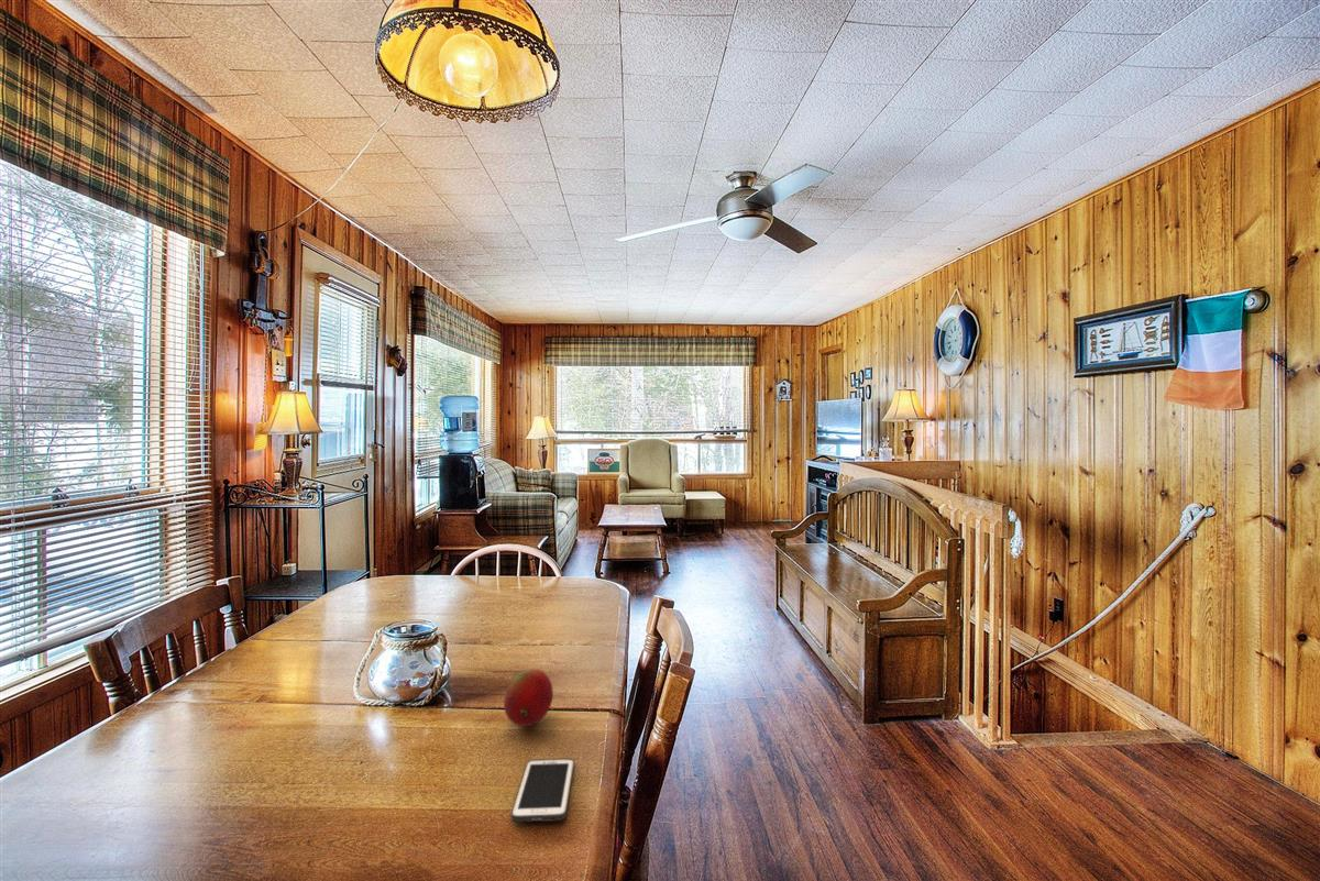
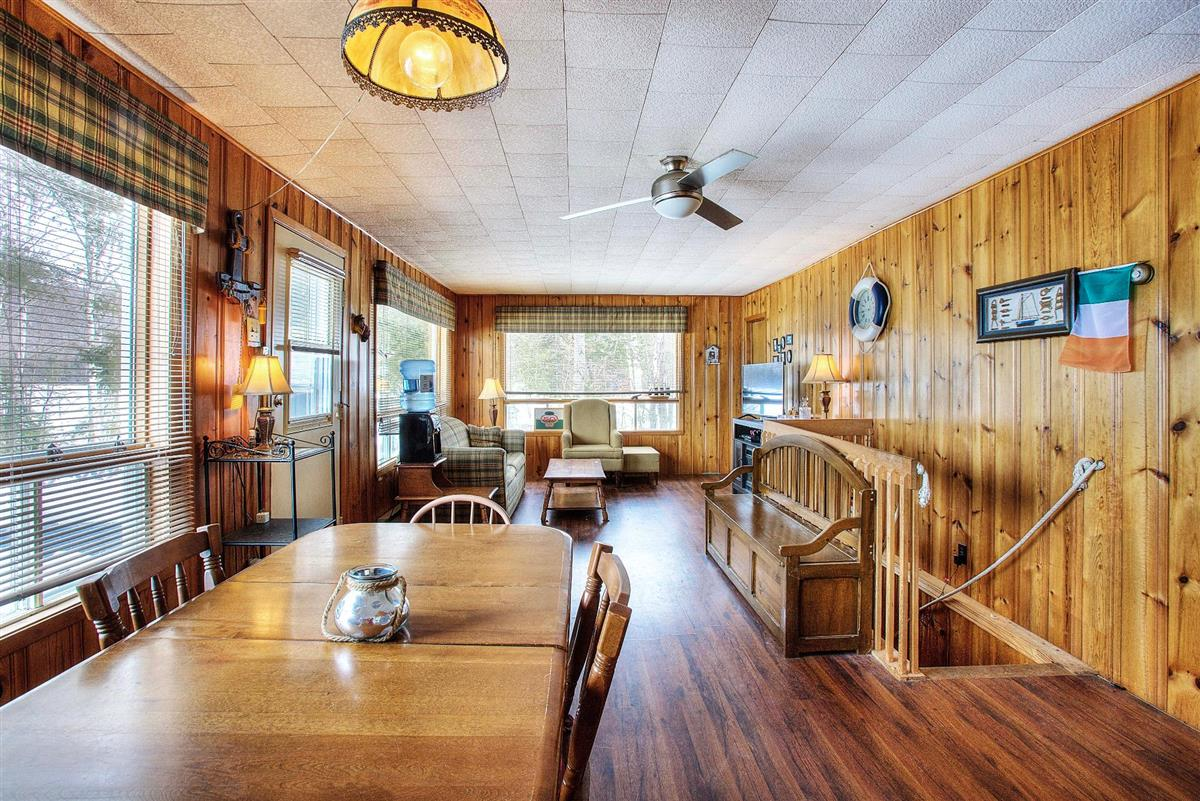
- fruit (528, 695)
- cell phone (544, 788)
